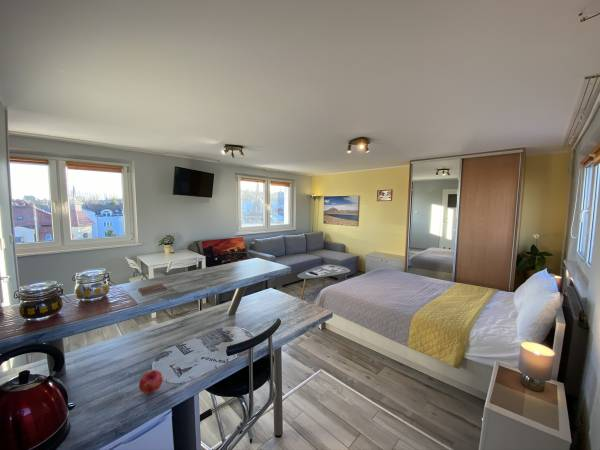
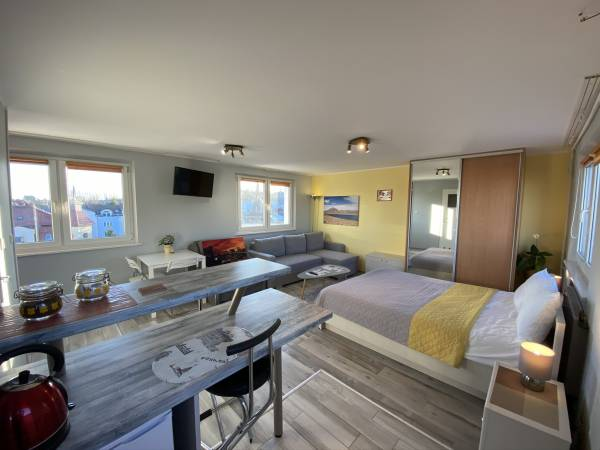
- fruit (151, 379)
